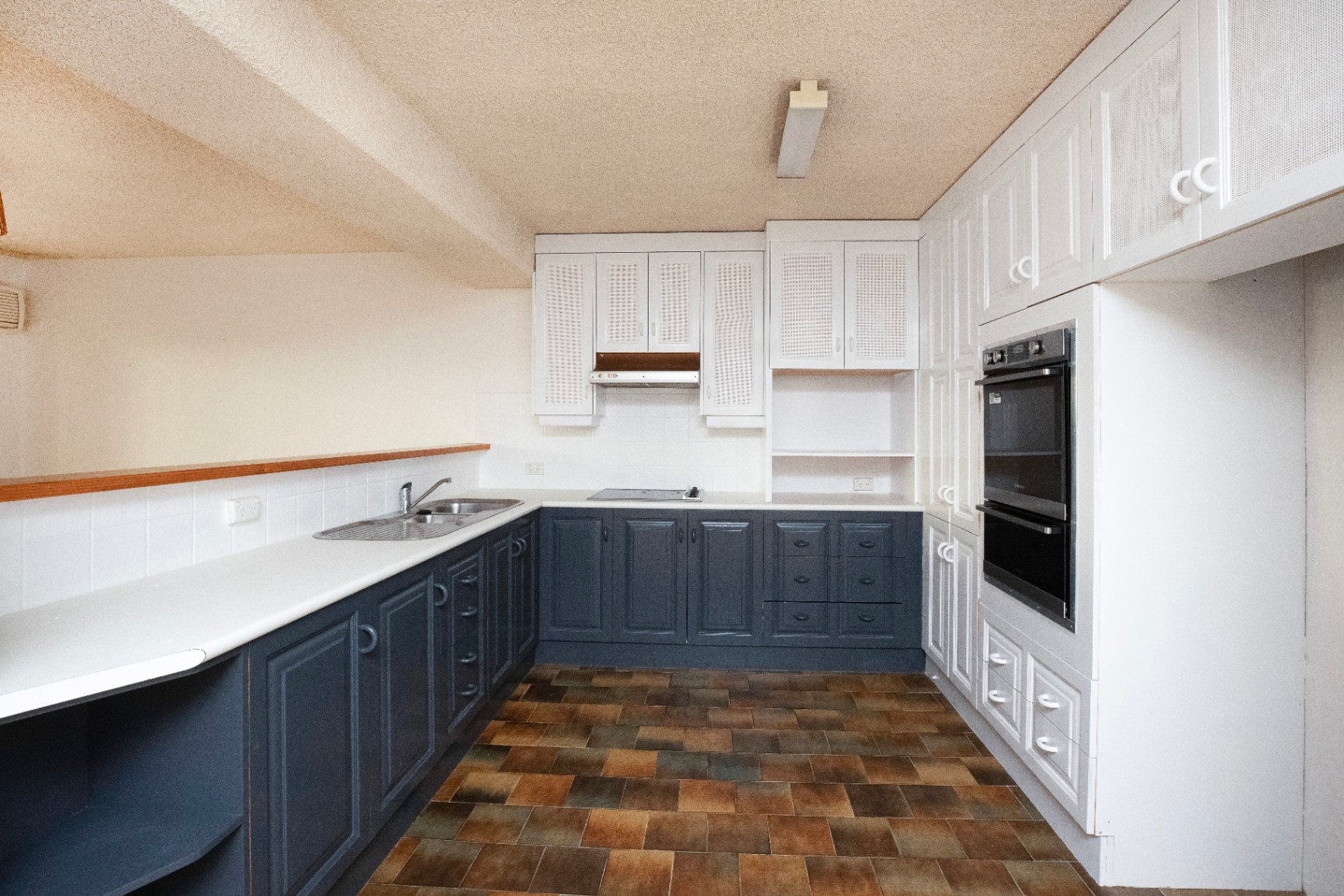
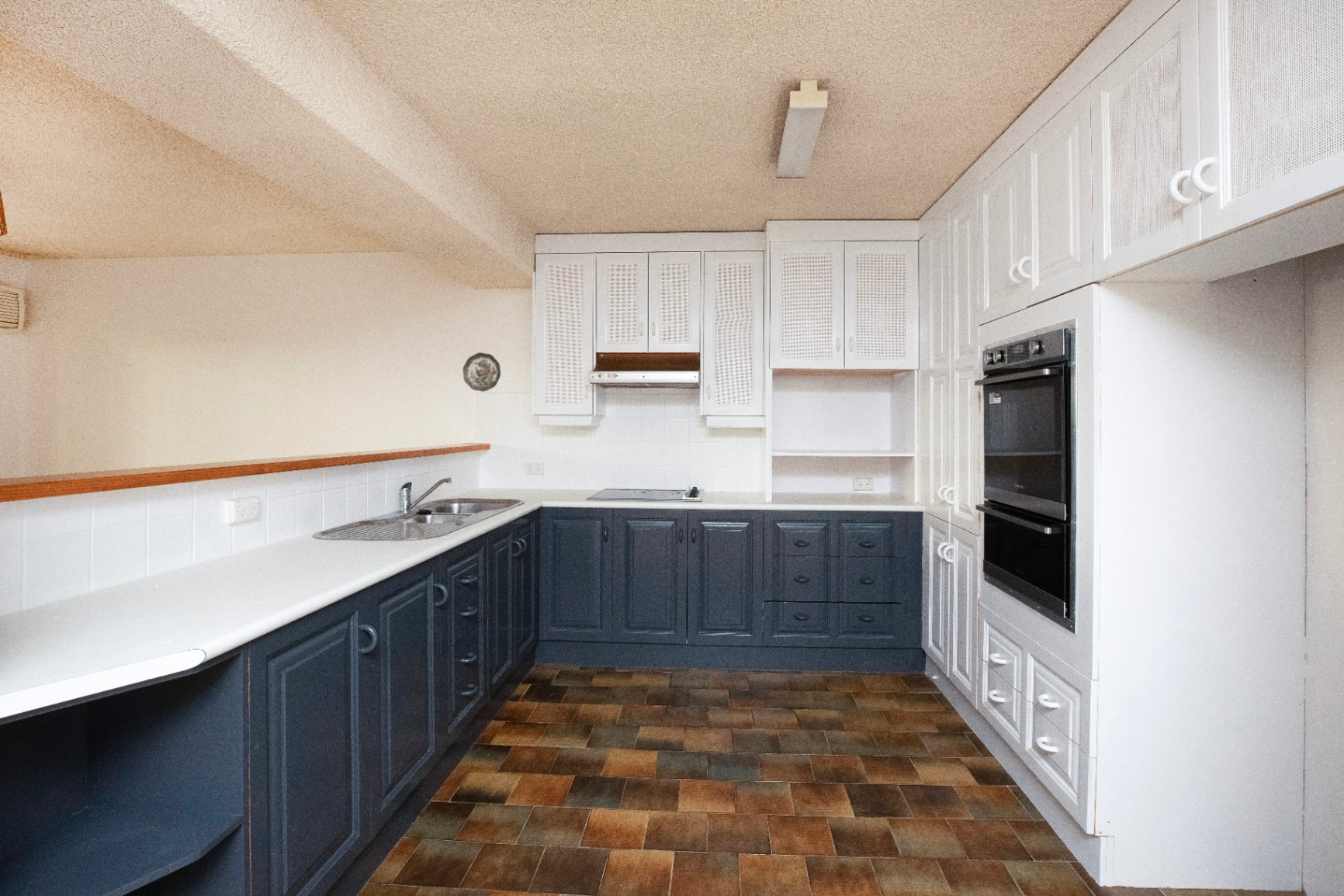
+ decorative plate (482, 372)
